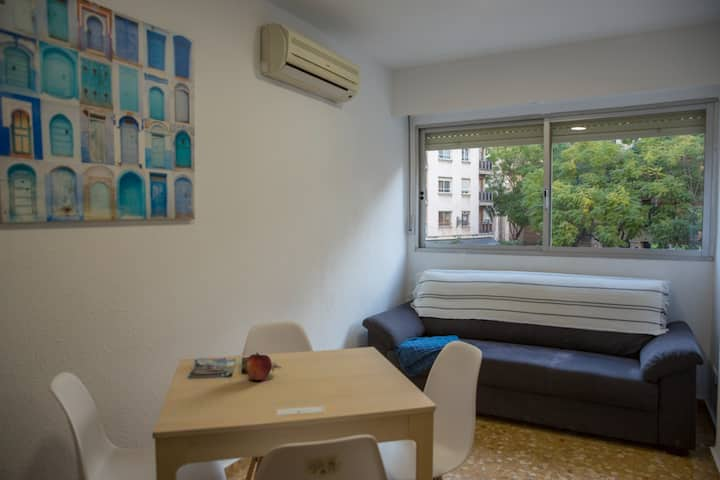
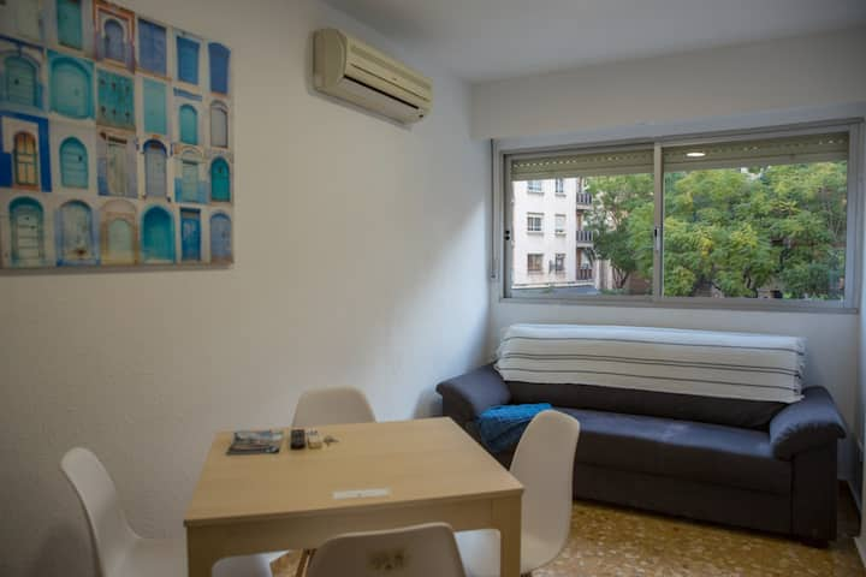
- fruit (259, 366)
